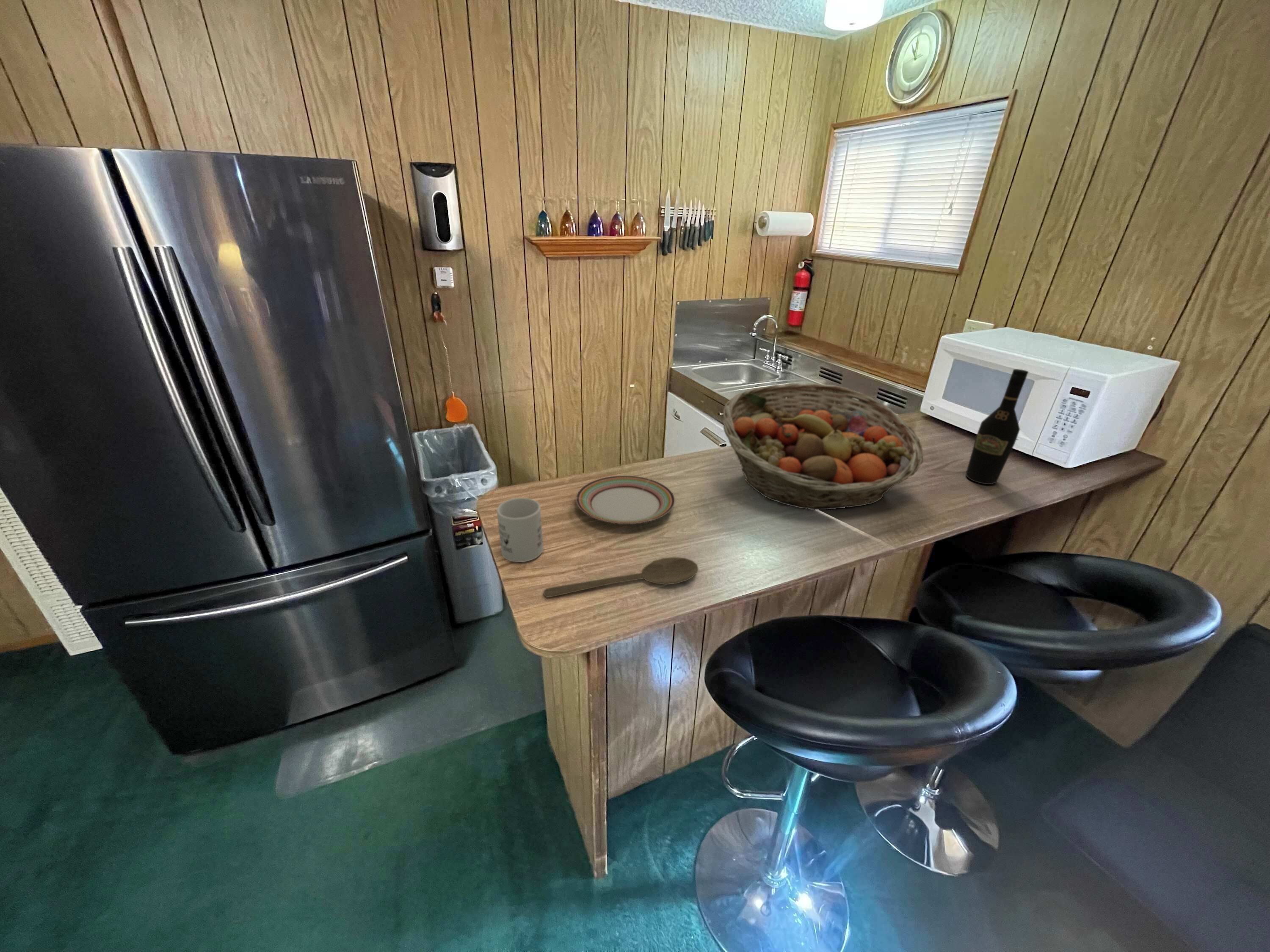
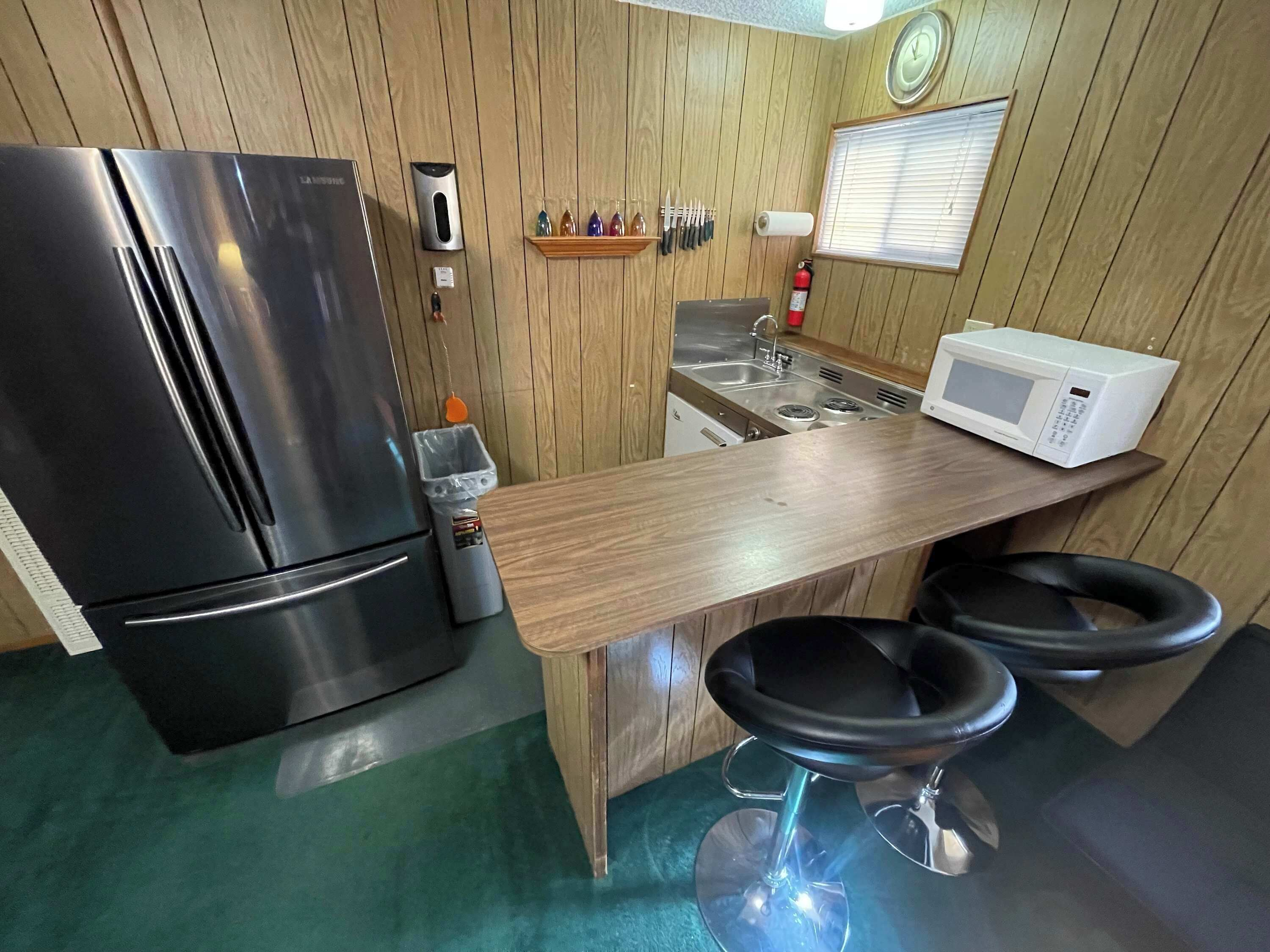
- wine bottle (999, 427)
- plate (625, 501)
- fruit basket (817, 443)
- mug (519, 525)
- wooden spoon (623, 578)
